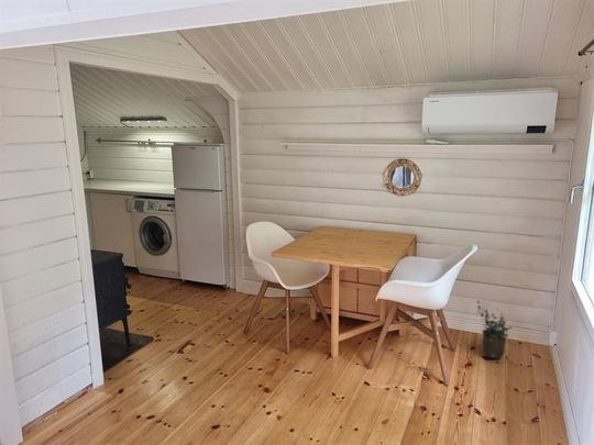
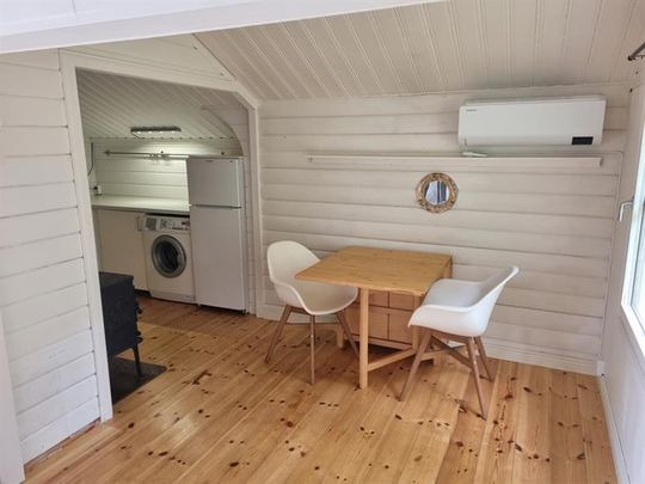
- potted plant (493, 330)
